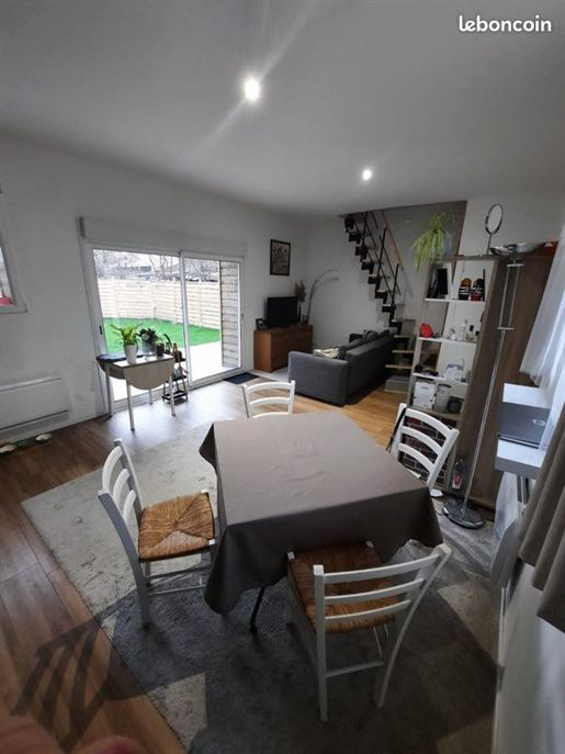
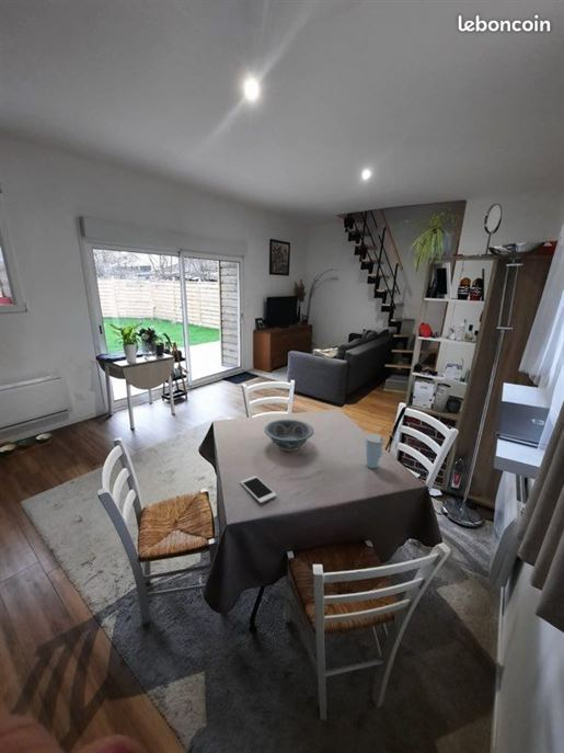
+ cell phone (257, 488)
+ cup (372, 450)
+ bowl (288, 437)
